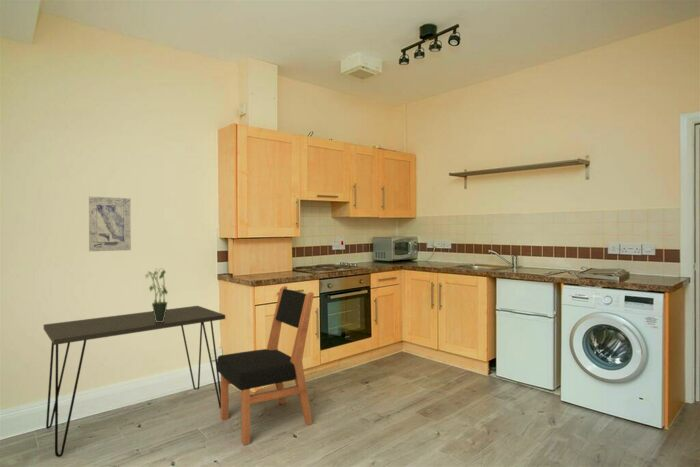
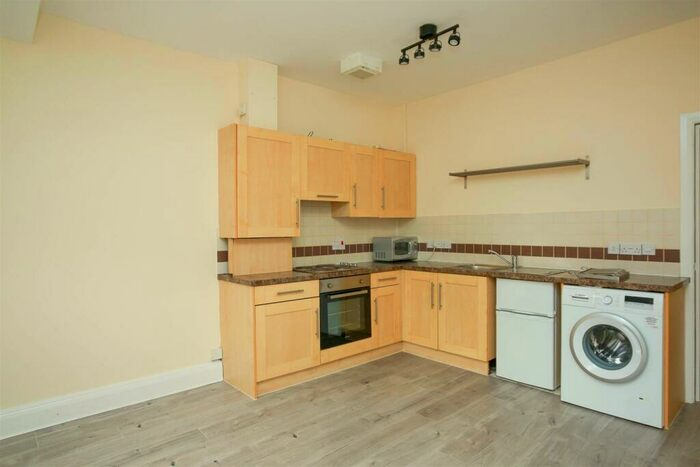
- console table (135, 332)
- dining chair (265, 356)
- potted plant (157, 294)
- wall art (110, 224)
